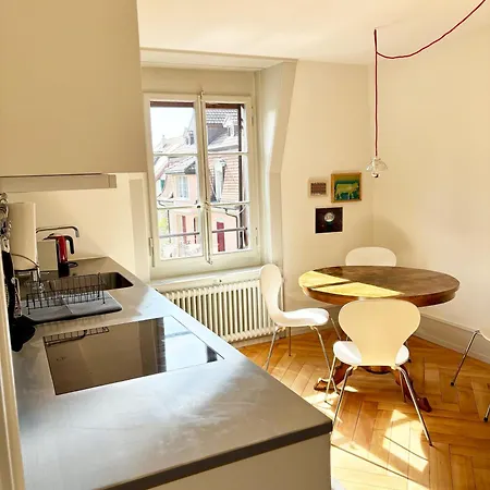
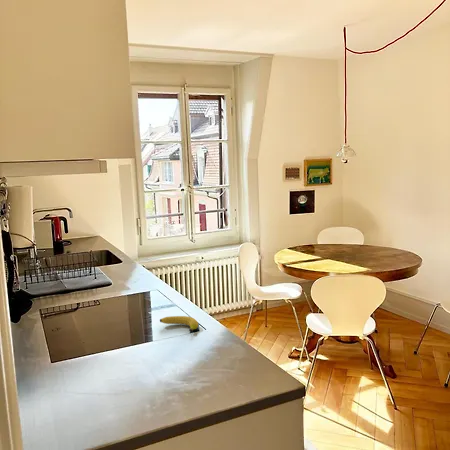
+ fruit (181, 323)
